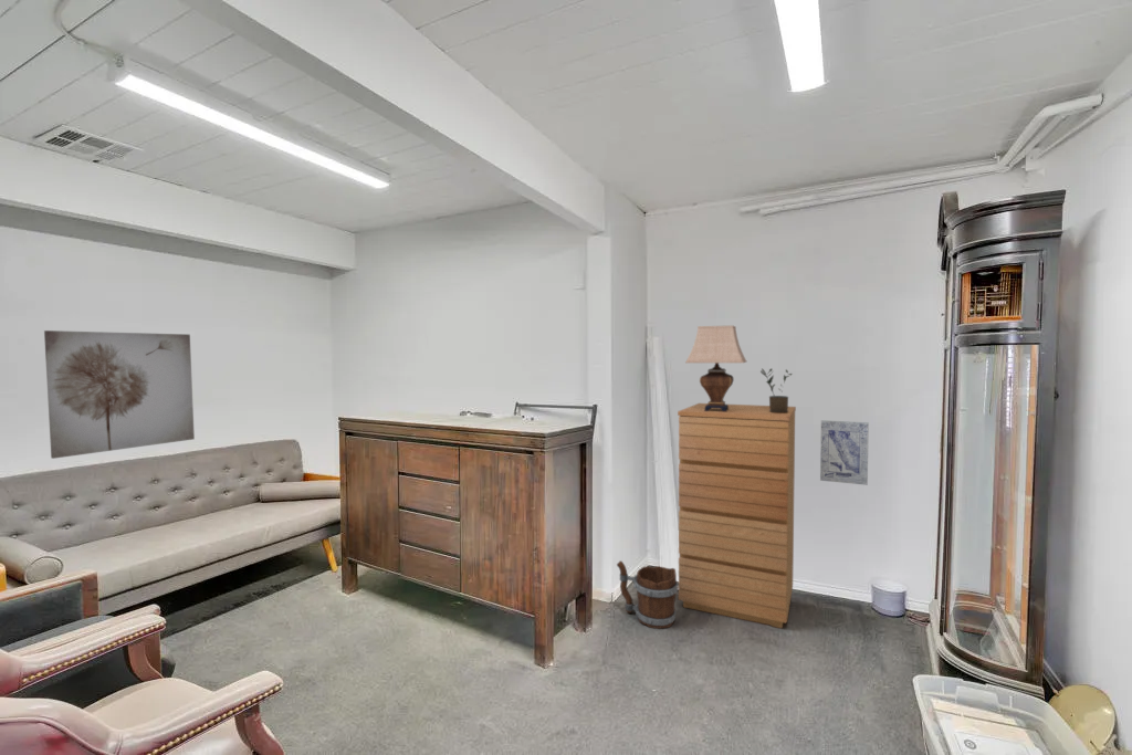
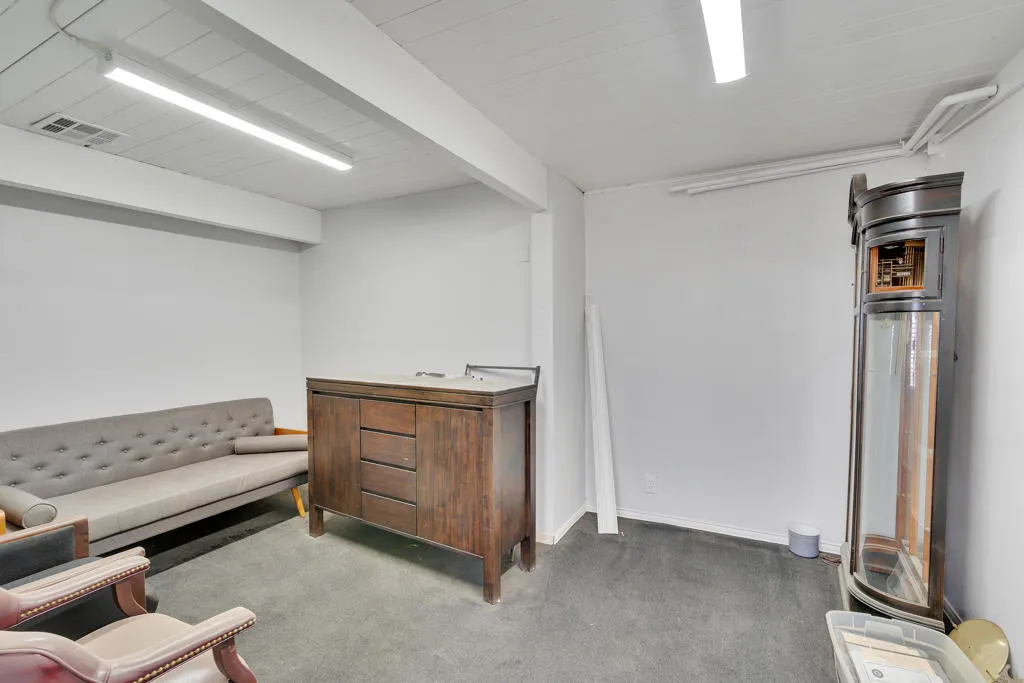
- bucket (646, 591)
- table lamp (716, 368)
- wall art (843, 451)
- dresser (737, 505)
- potted plant (779, 389)
- wall art (126, 390)
